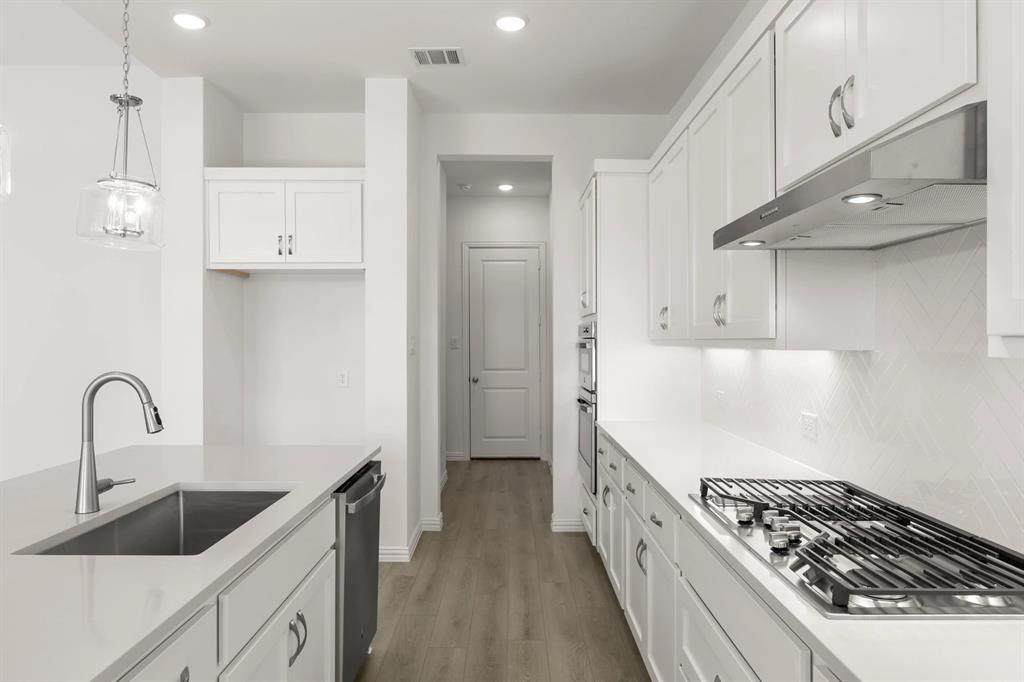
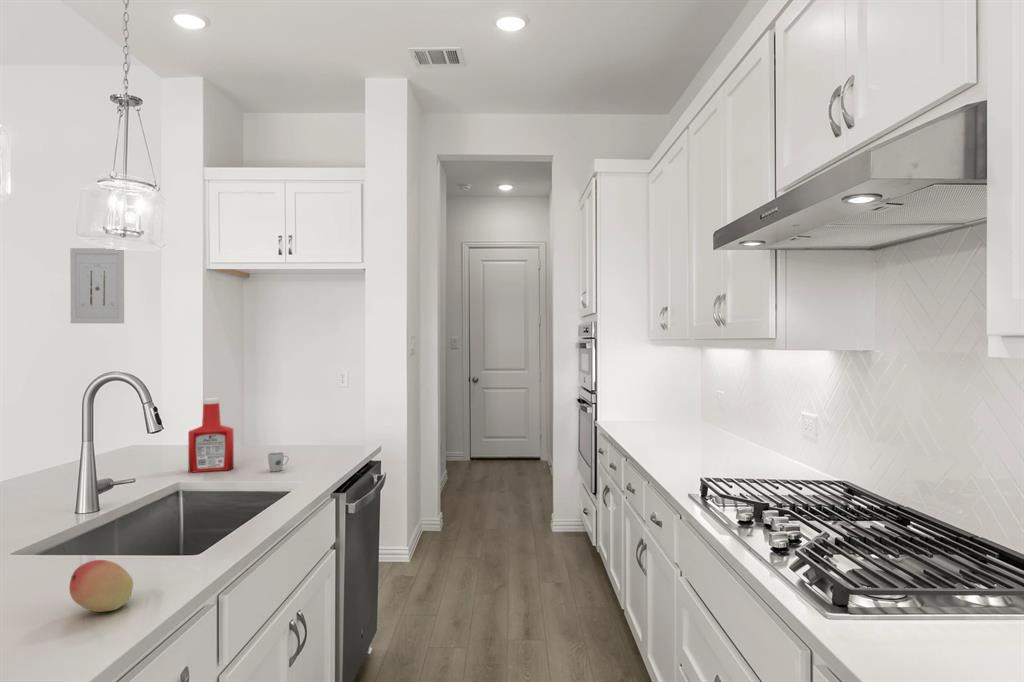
+ wall art (97, 285)
+ soap bottle (211, 433)
+ cup (278, 455)
+ fruit (100, 585)
